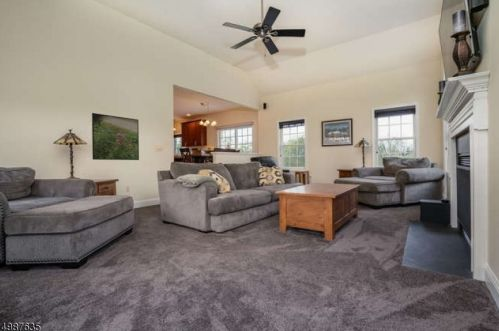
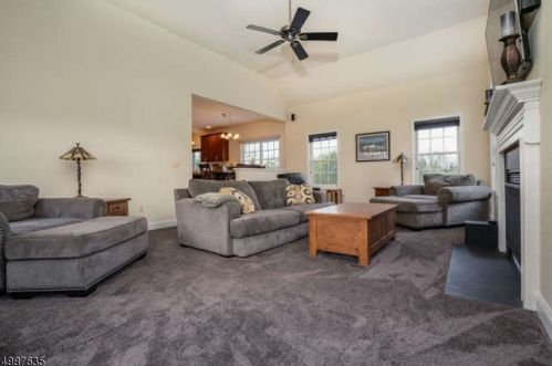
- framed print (117, 138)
